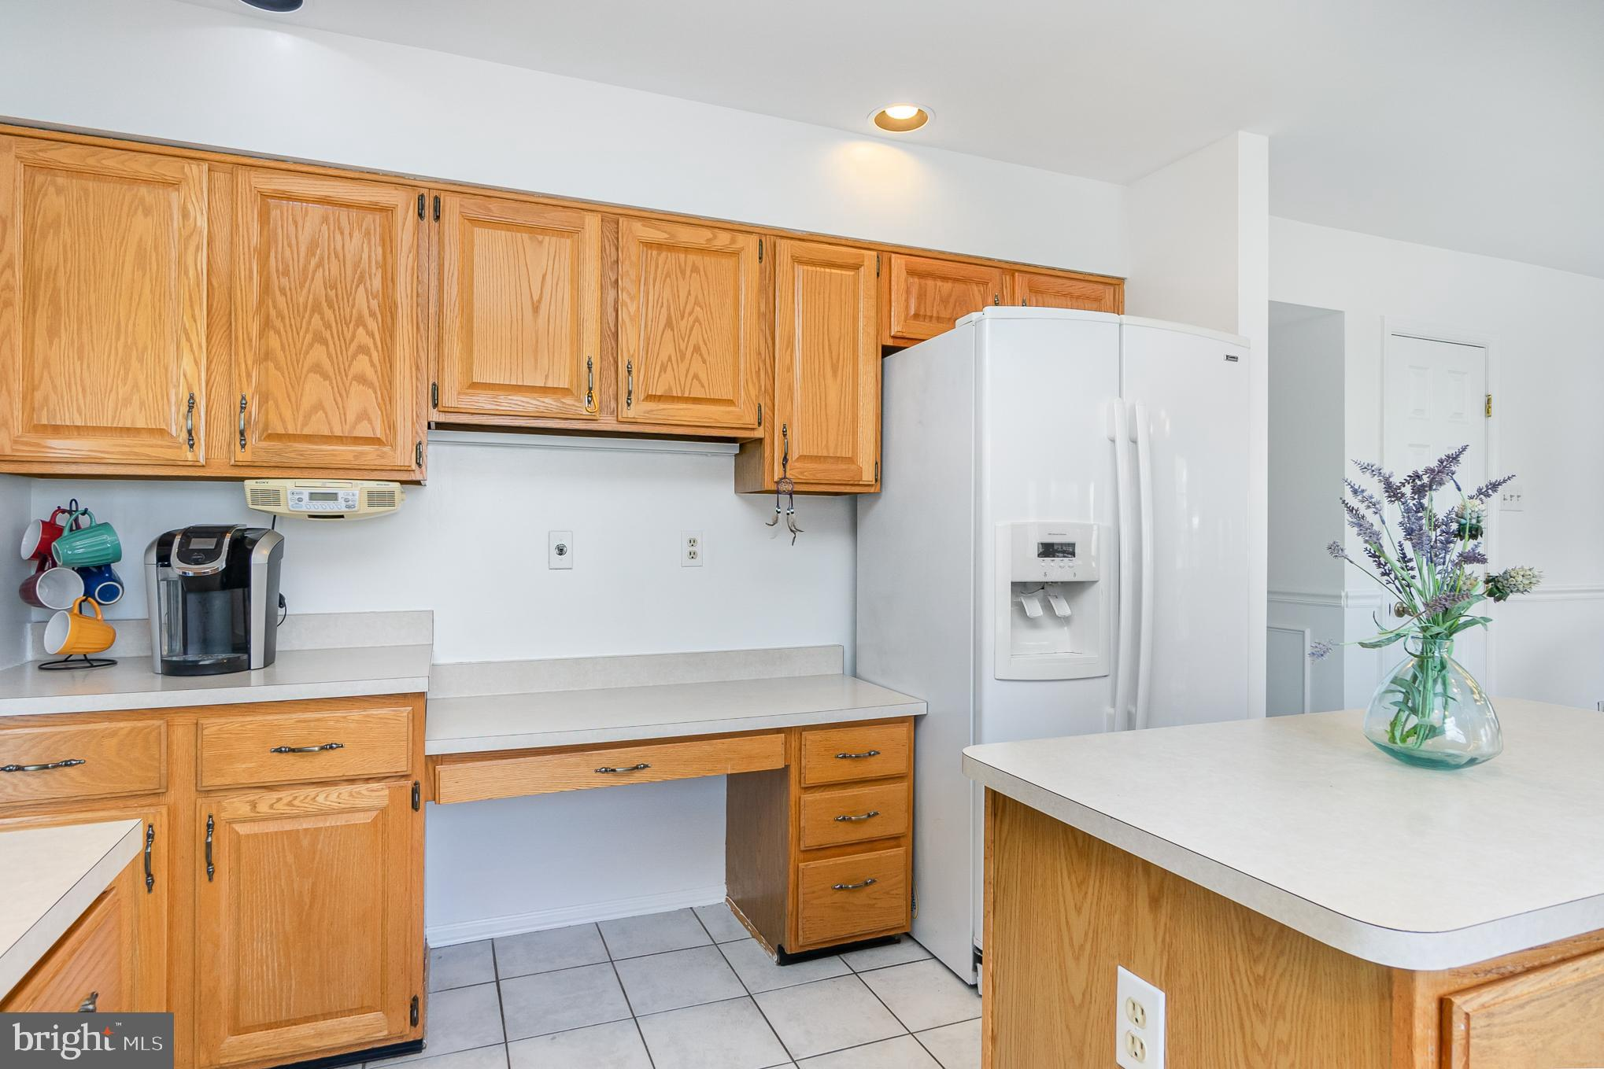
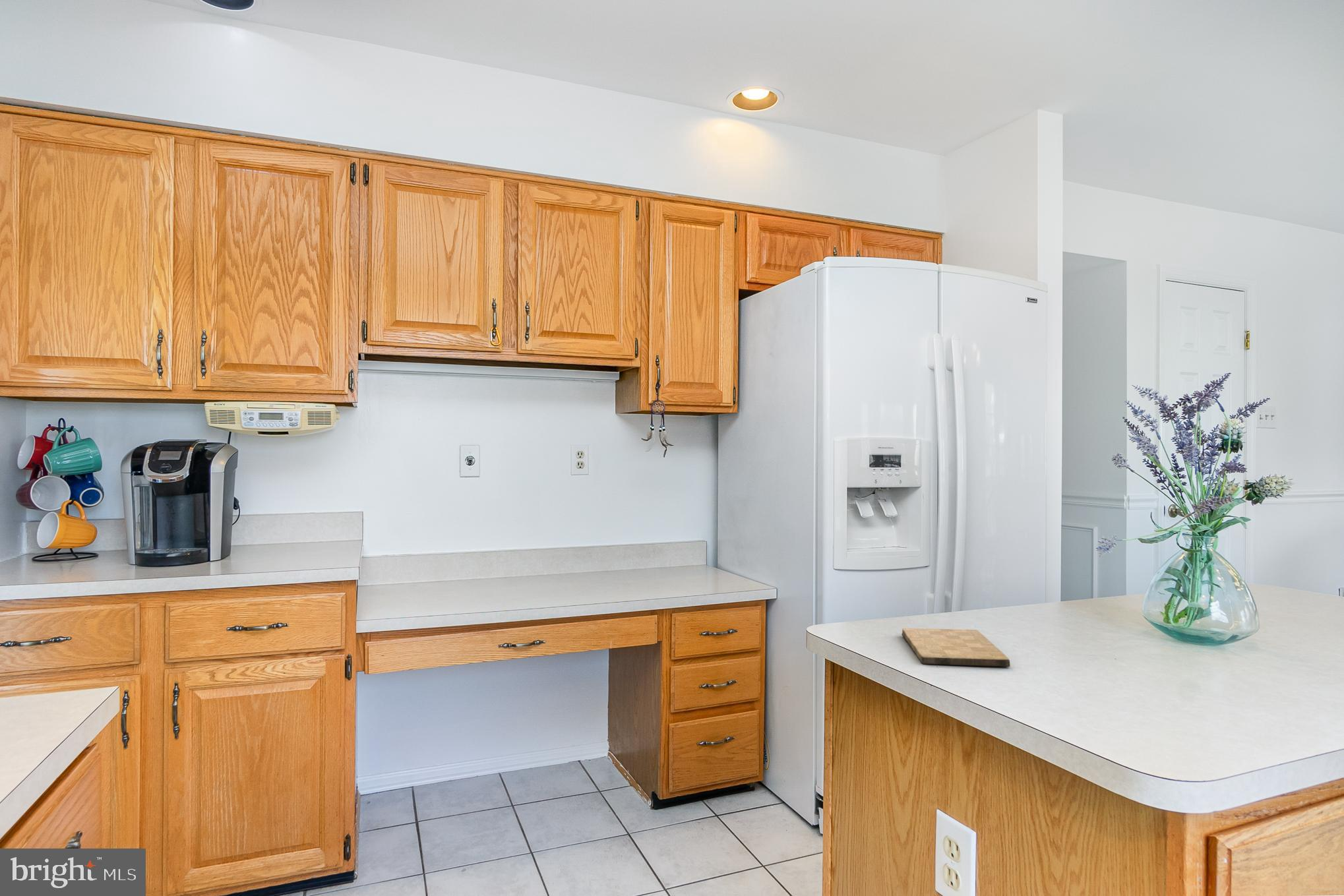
+ cutting board (952, 645)
